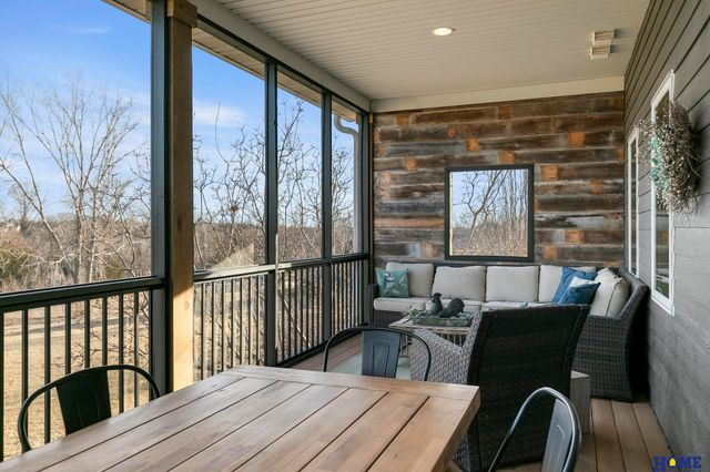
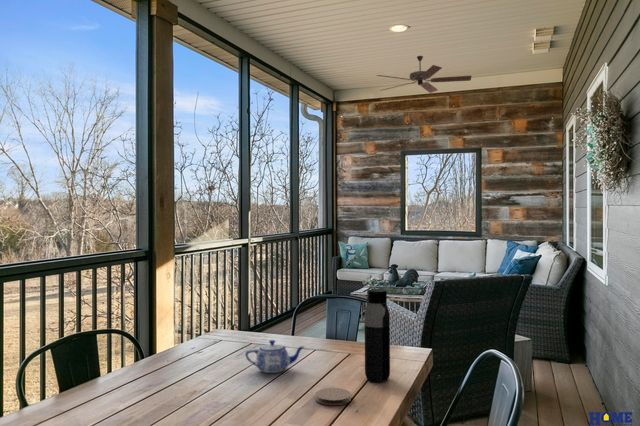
+ coaster (333, 396)
+ teapot (275, 354)
+ ceiling fan (423, 71)
+ water bottle (377, 334)
